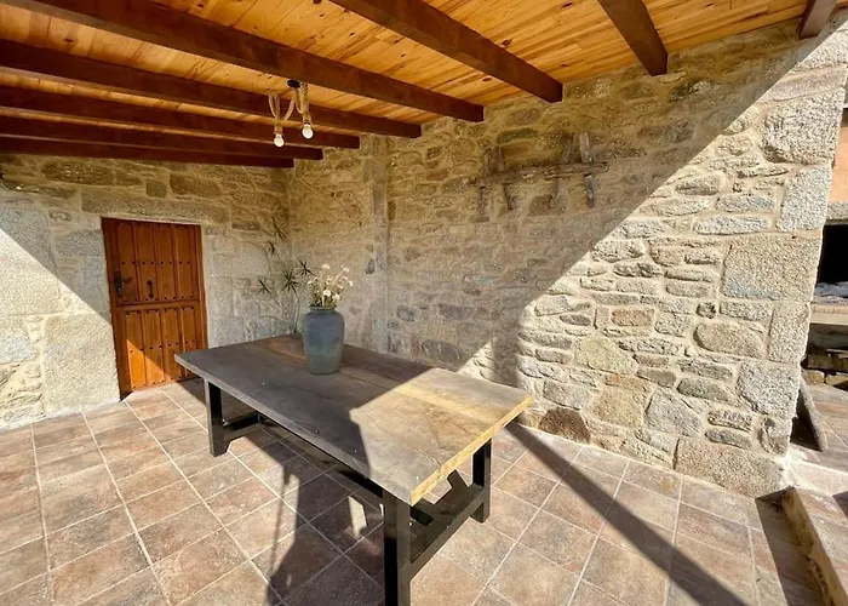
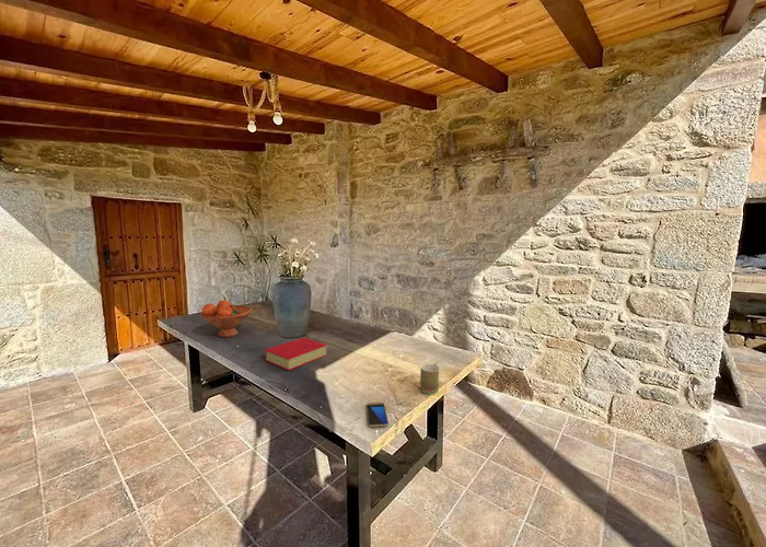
+ mug (430, 376)
+ smartphone (376, 414)
+ fruit bowl (227, 317)
+ book (297, 352)
